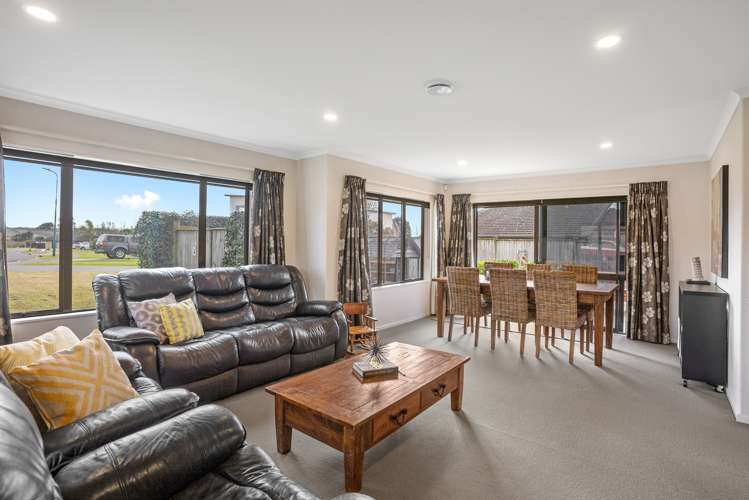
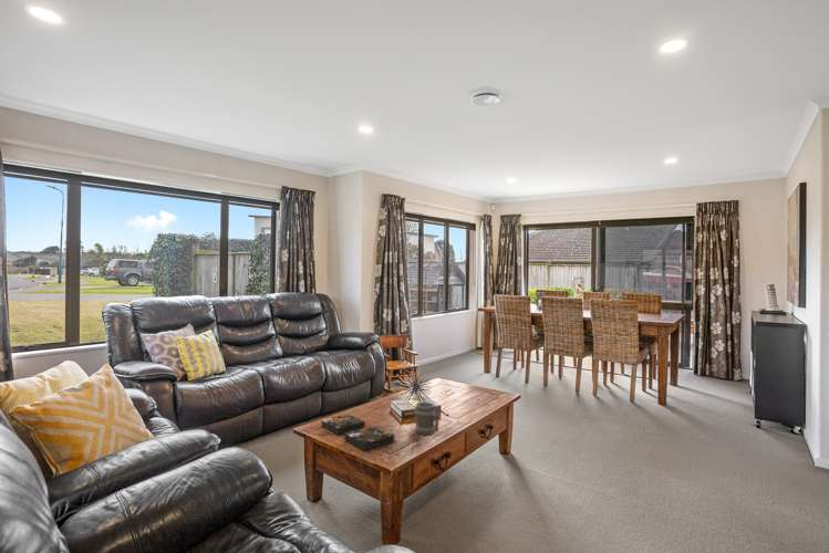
+ board game (355, 430)
+ barrel (427, 418)
